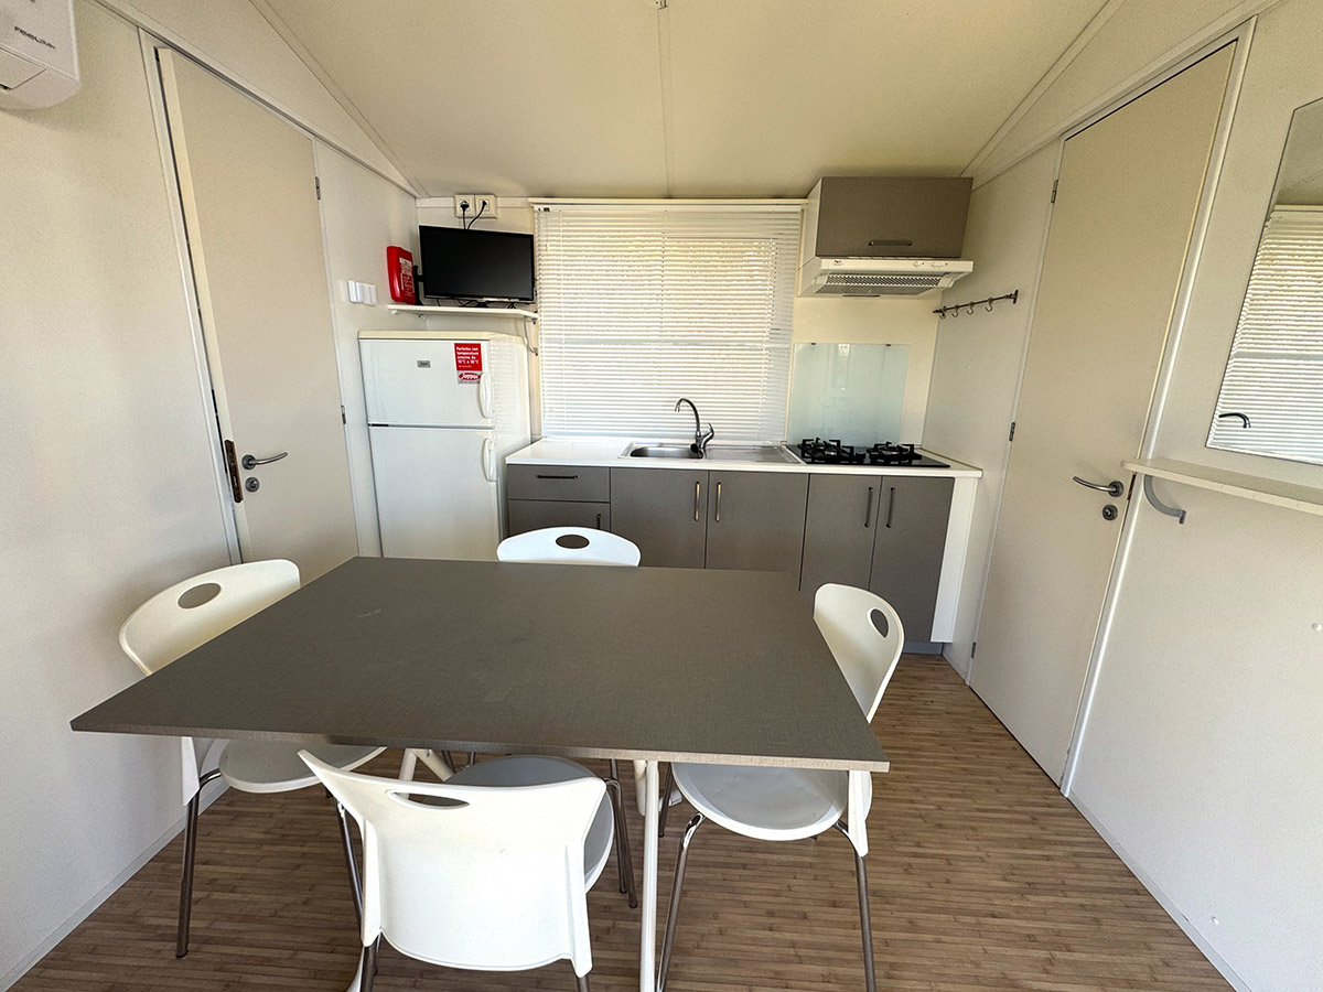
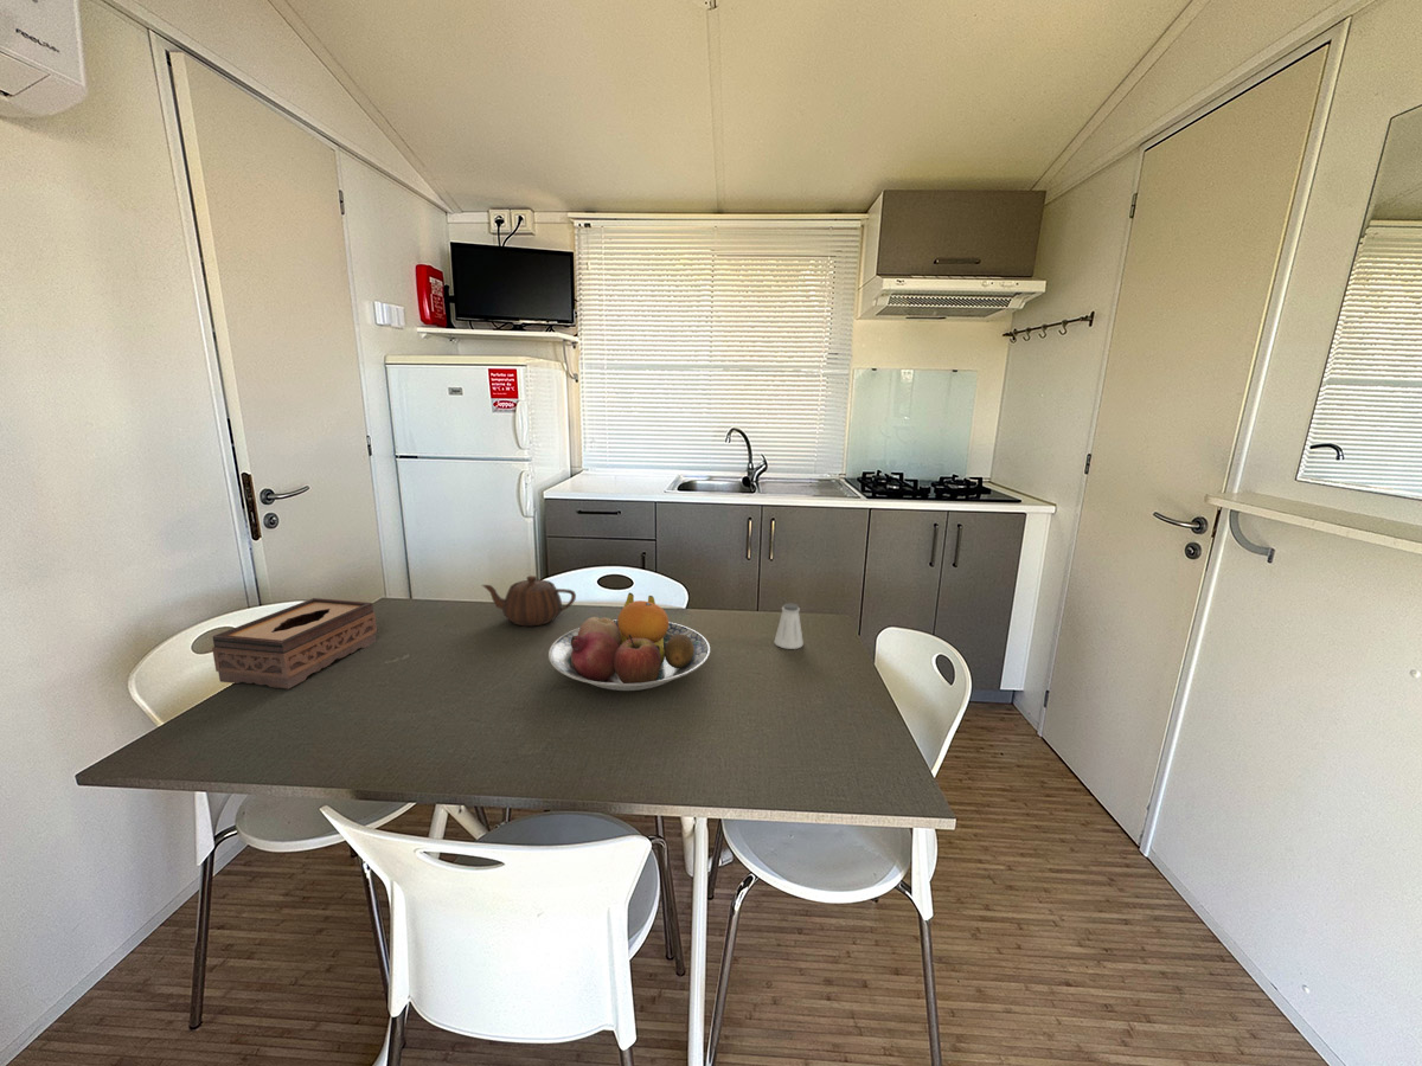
+ tissue box (302, 638)
+ saltshaker (789, 624)
+ teapot (529, 598)
+ fruit bowl (630, 641)
